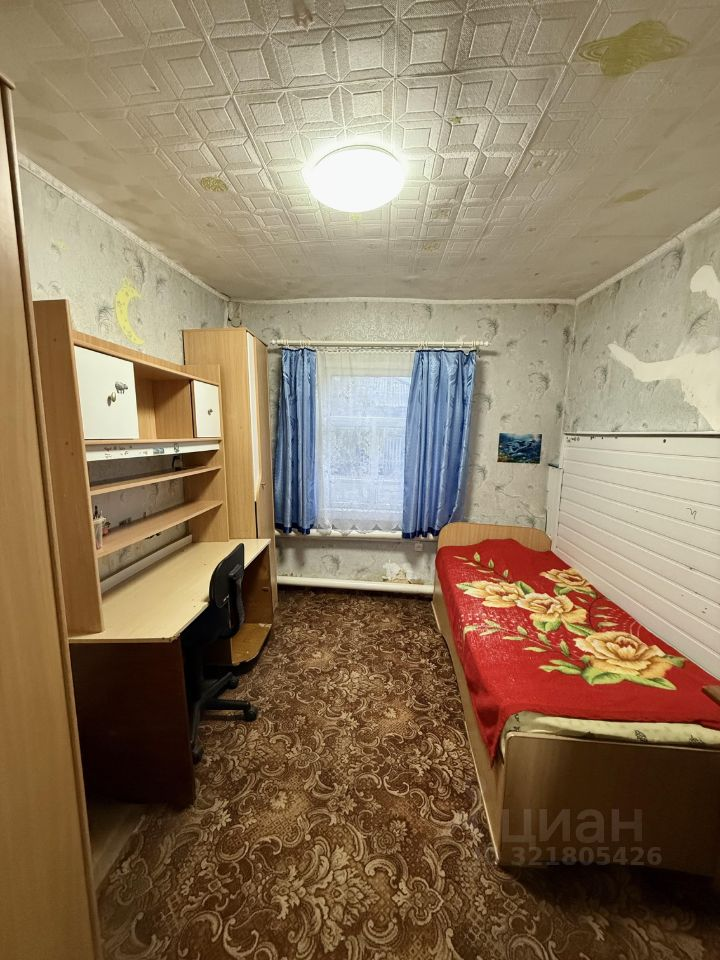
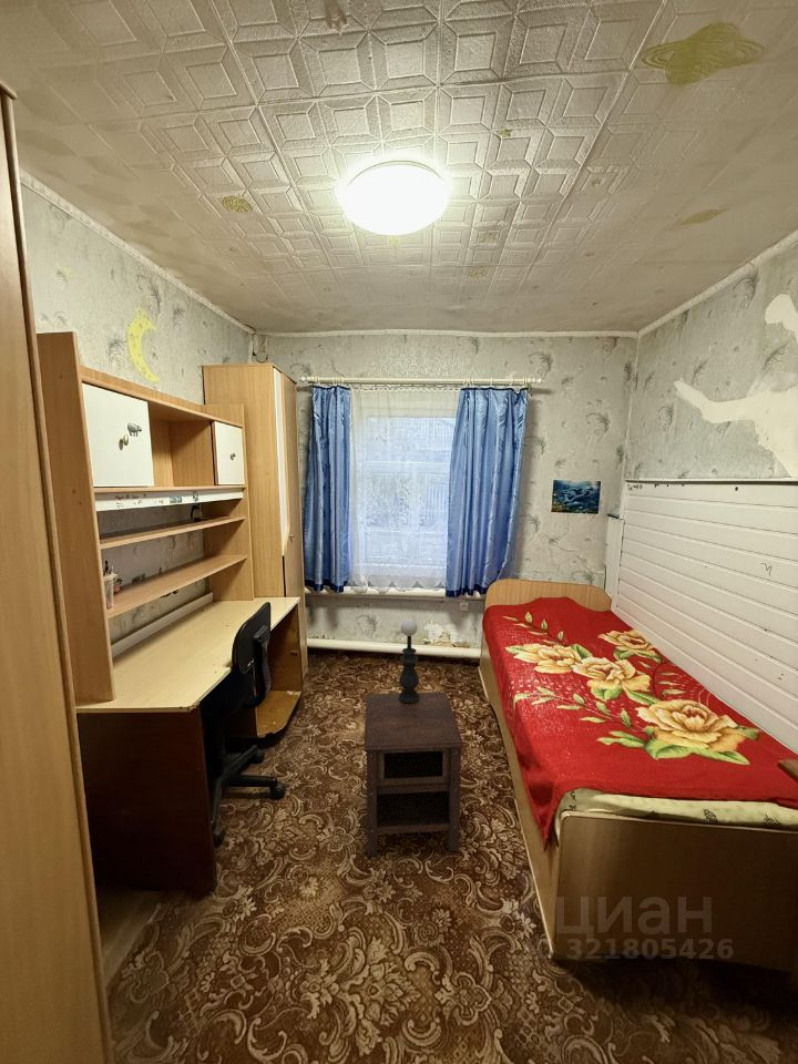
+ nightstand (409, 766)
+ table lamp (409, 658)
